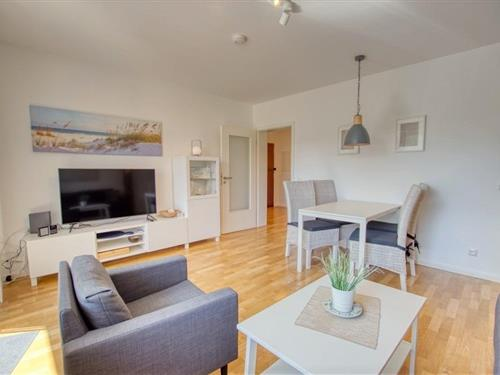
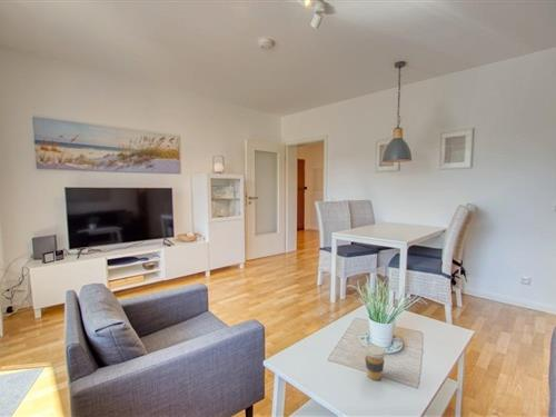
+ coffee cup (374, 363)
